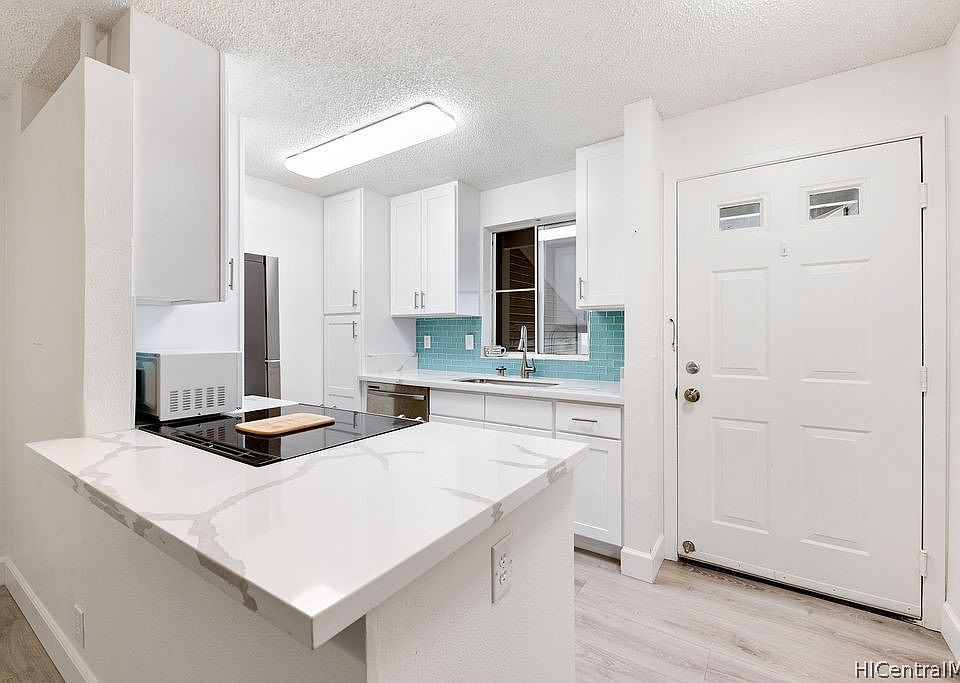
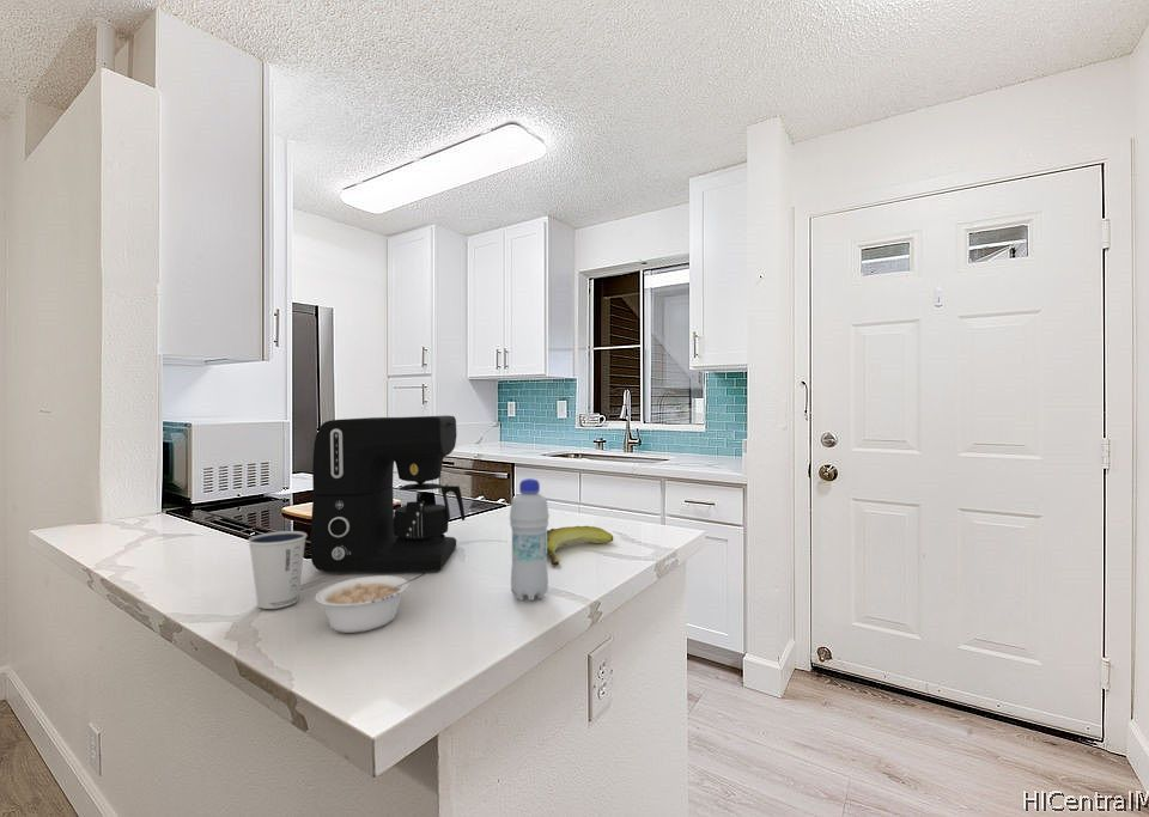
+ legume (366, 600)
+ coffee maker (399, 488)
+ dixie cup (278, 569)
+ bottle (529, 537)
+ banana (577, 542)
